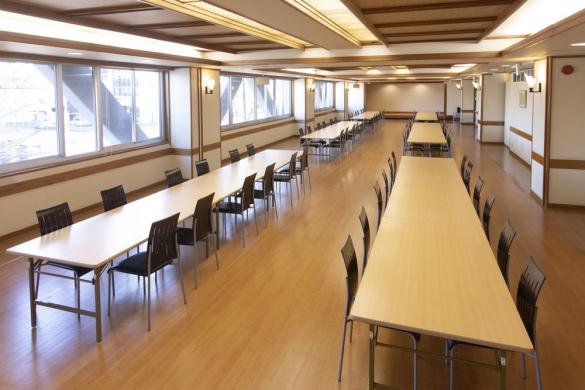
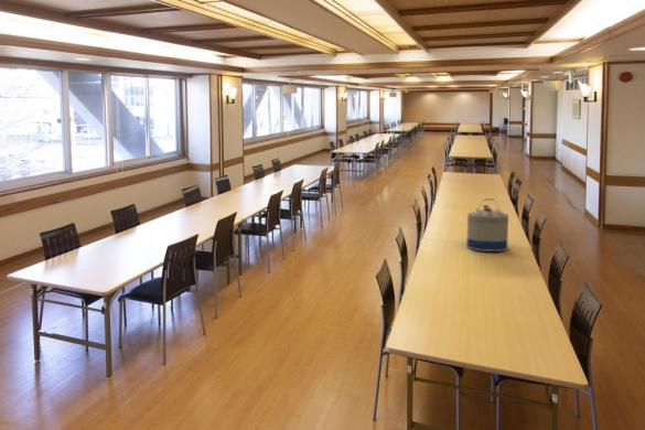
+ water jug (487, 223)
